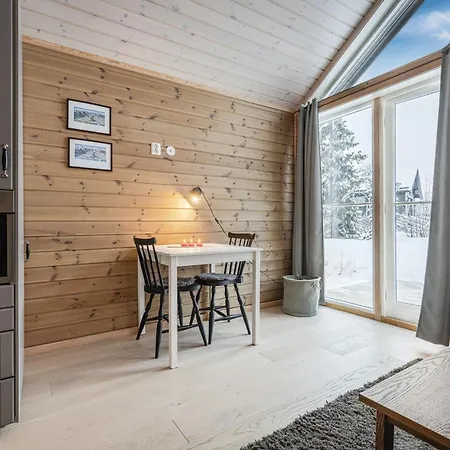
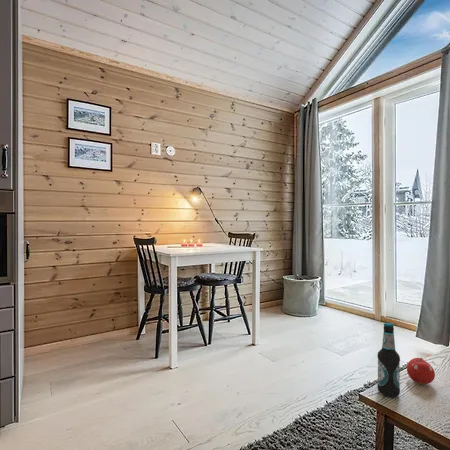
+ fruit (420, 369)
+ bottle (388, 358)
